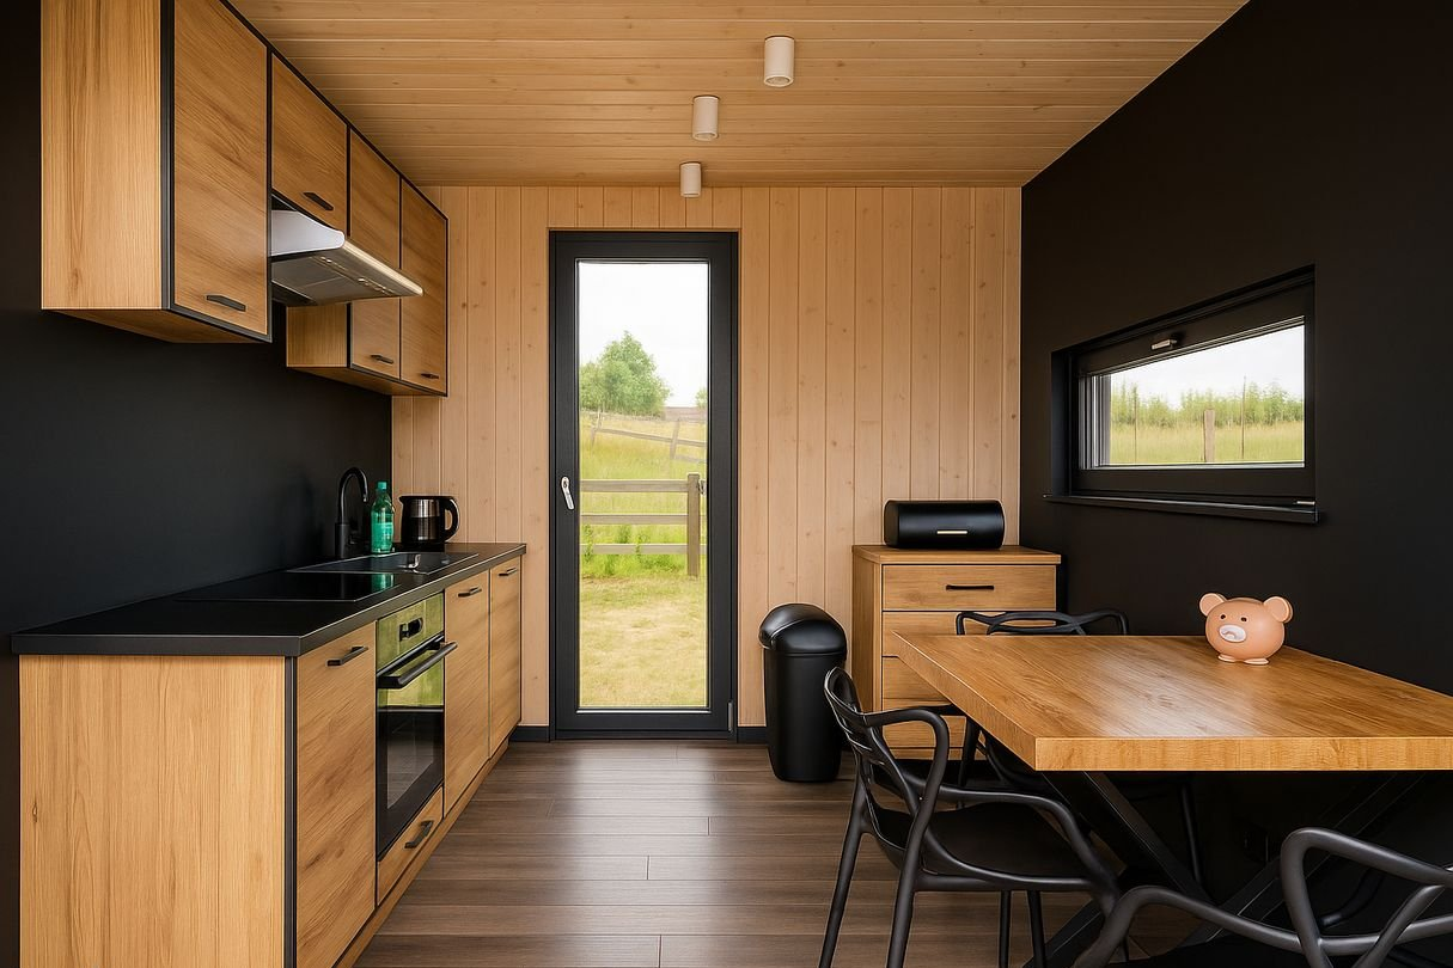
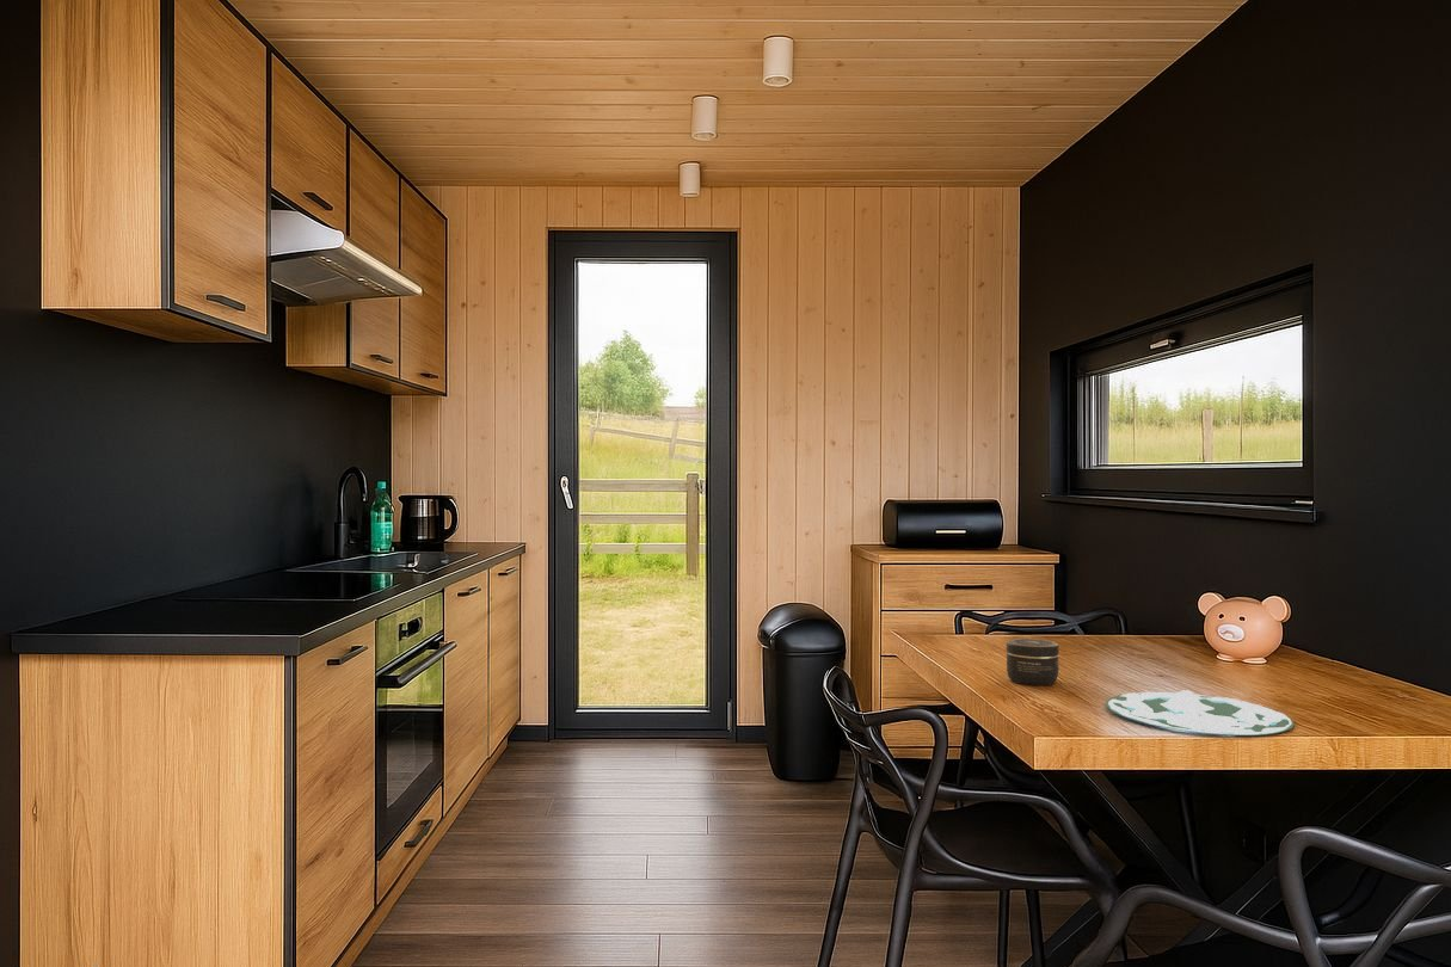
+ plate (1195, 704)
+ jar (1032, 660)
